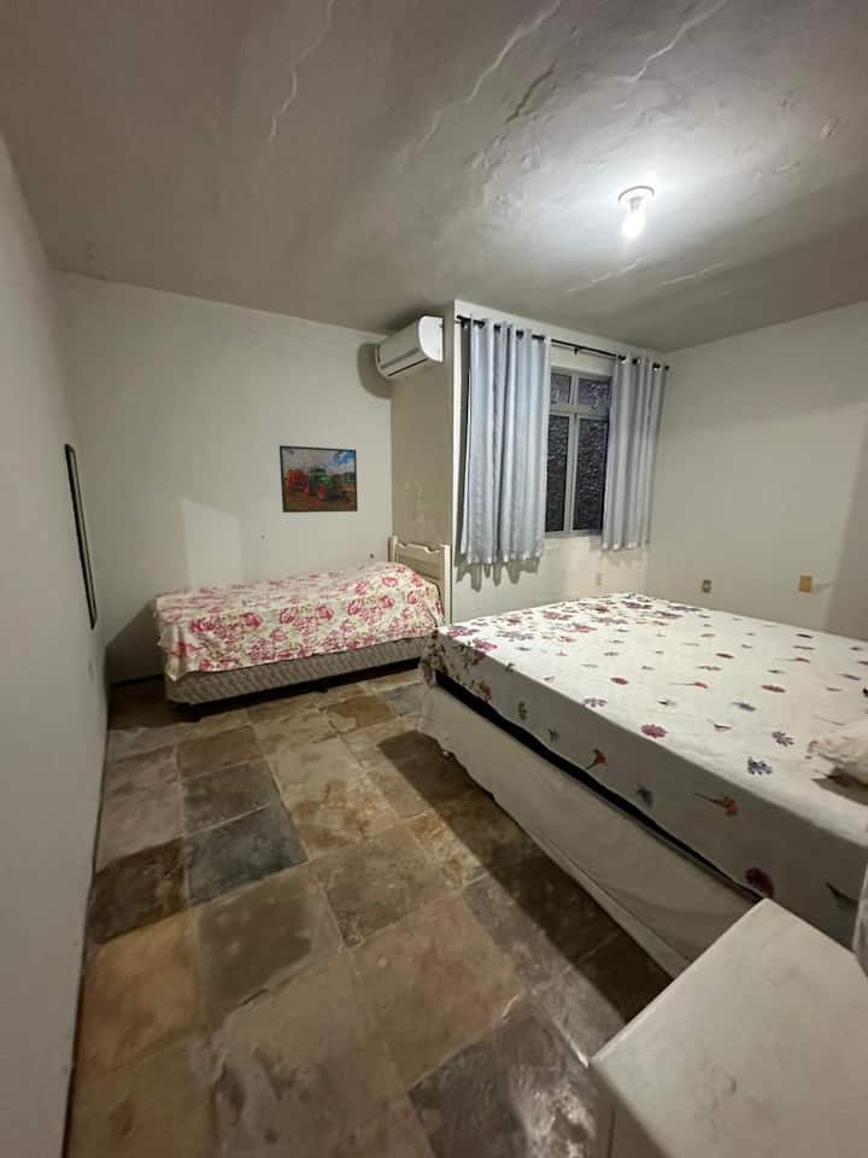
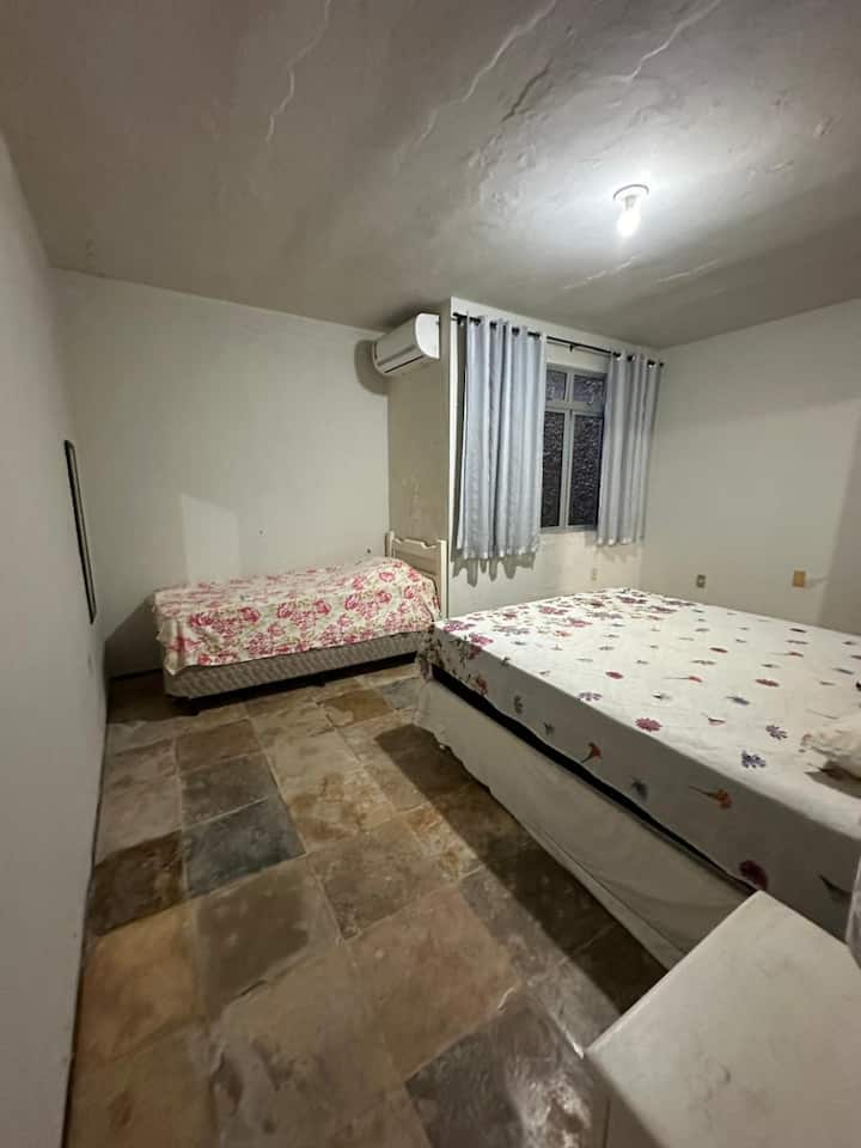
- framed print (319, 480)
